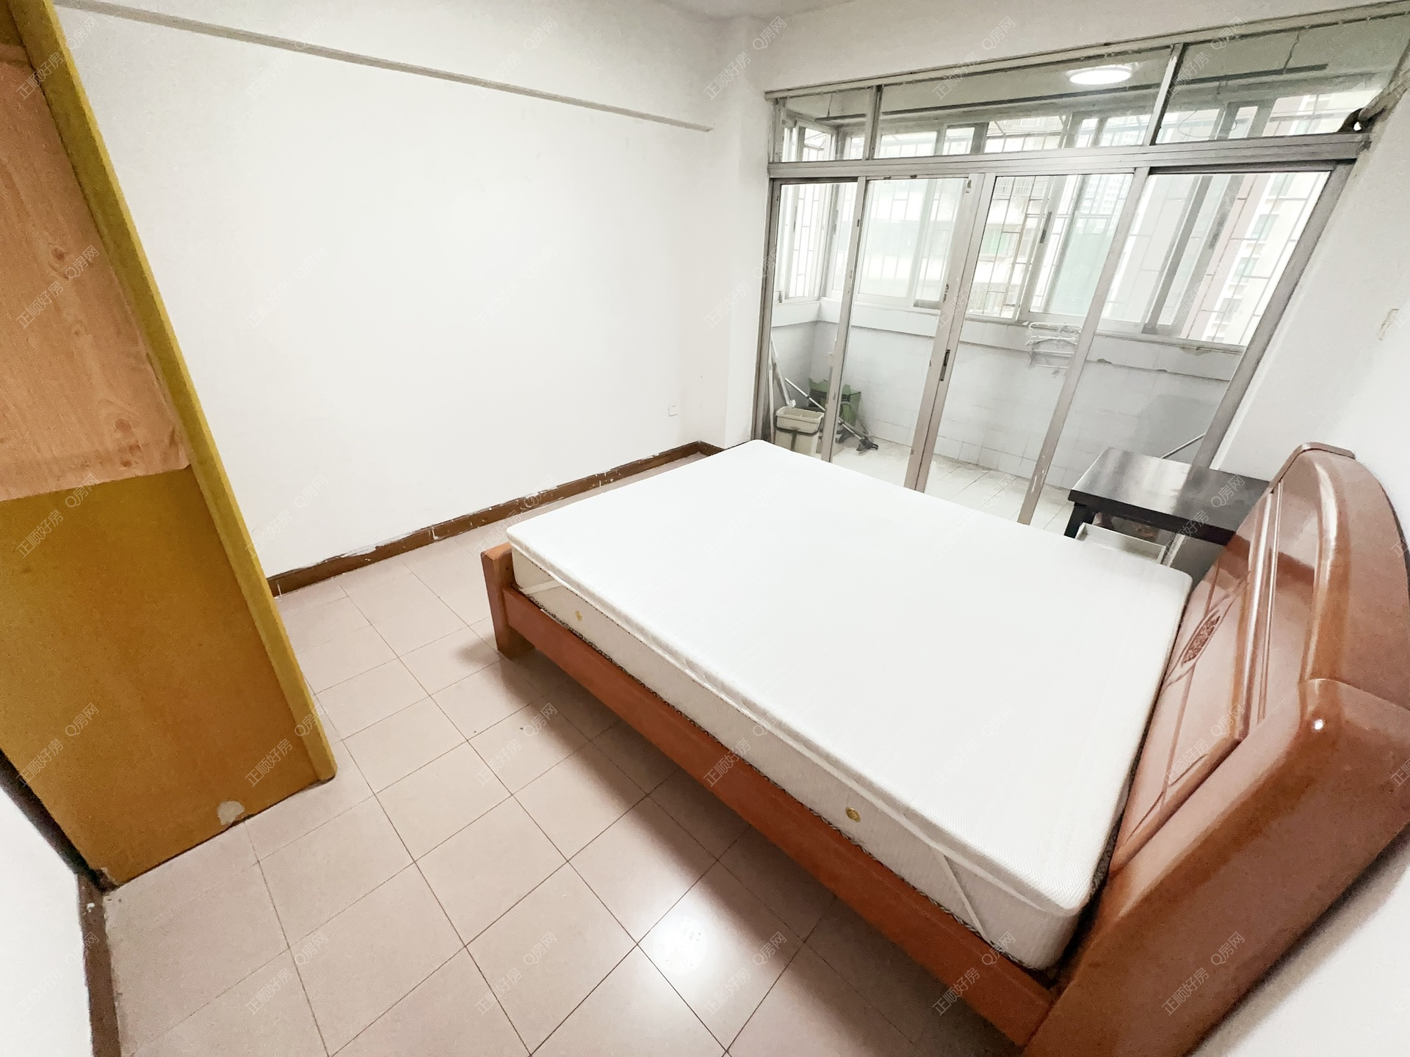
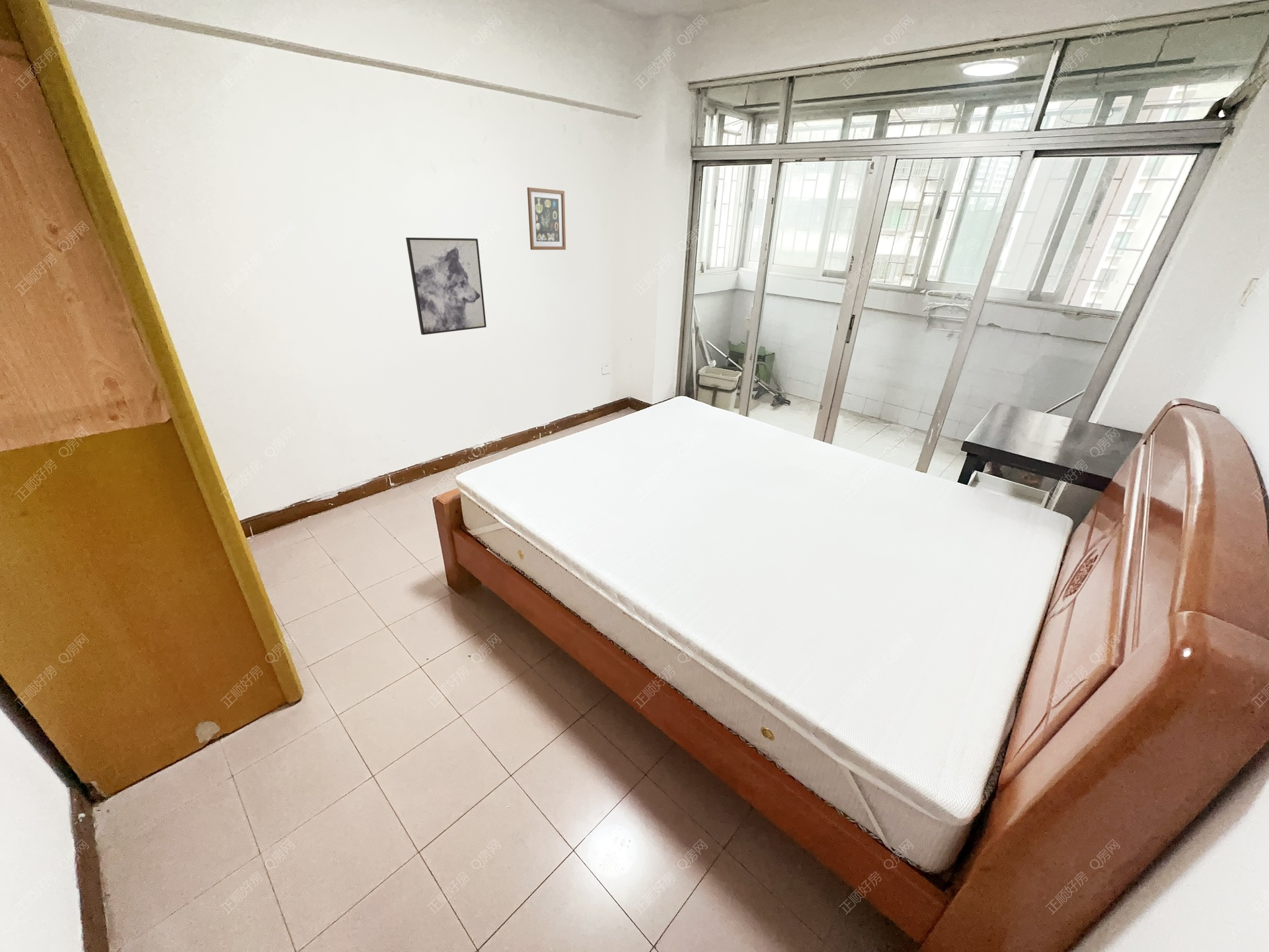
+ wall art (547, 220)
+ wall art (449, 286)
